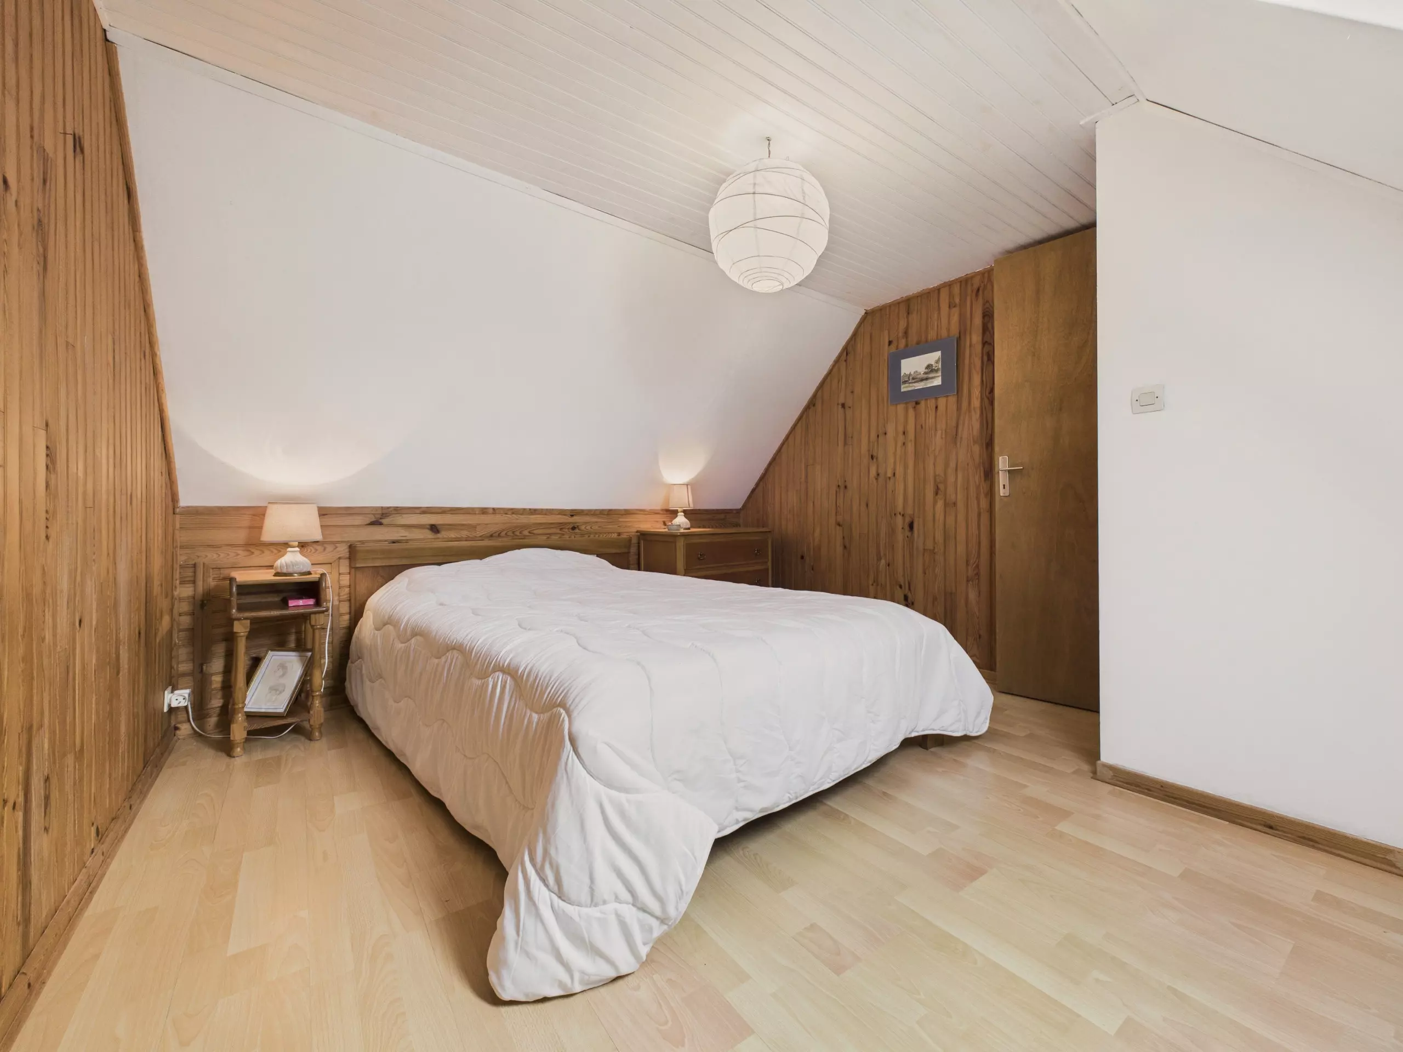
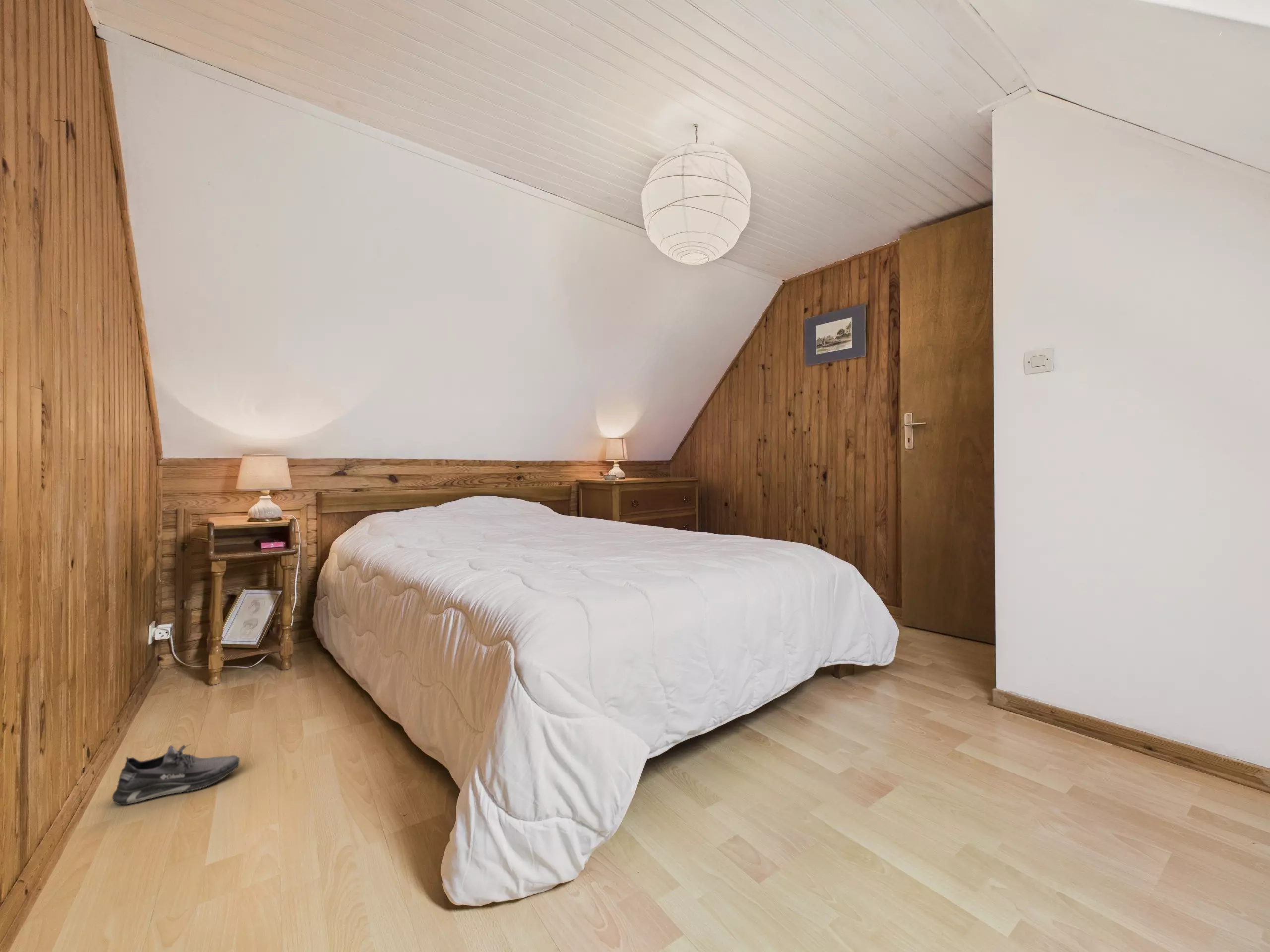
+ shoe (179, 765)
